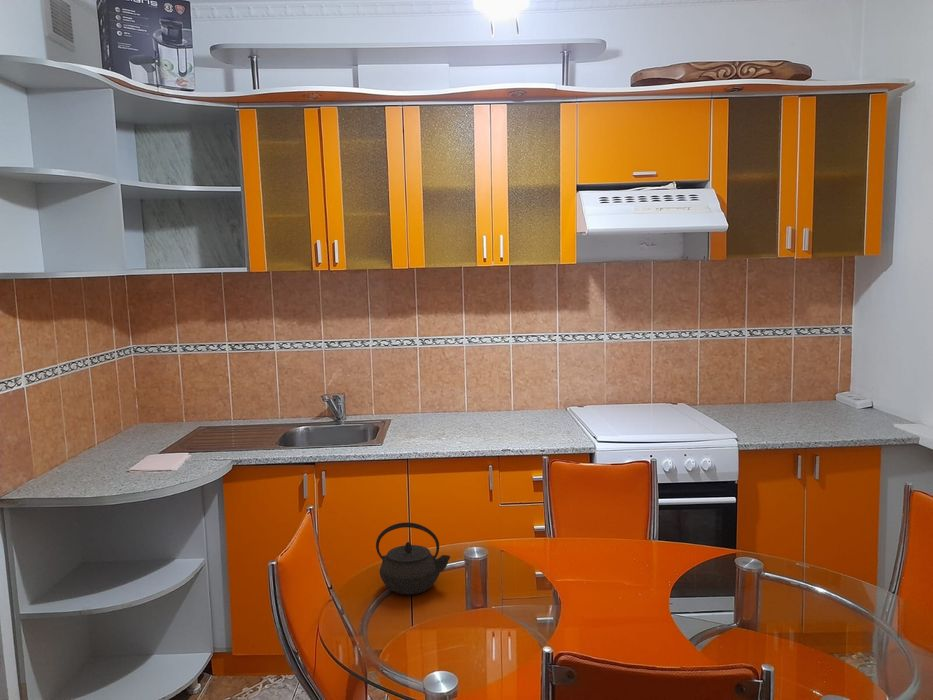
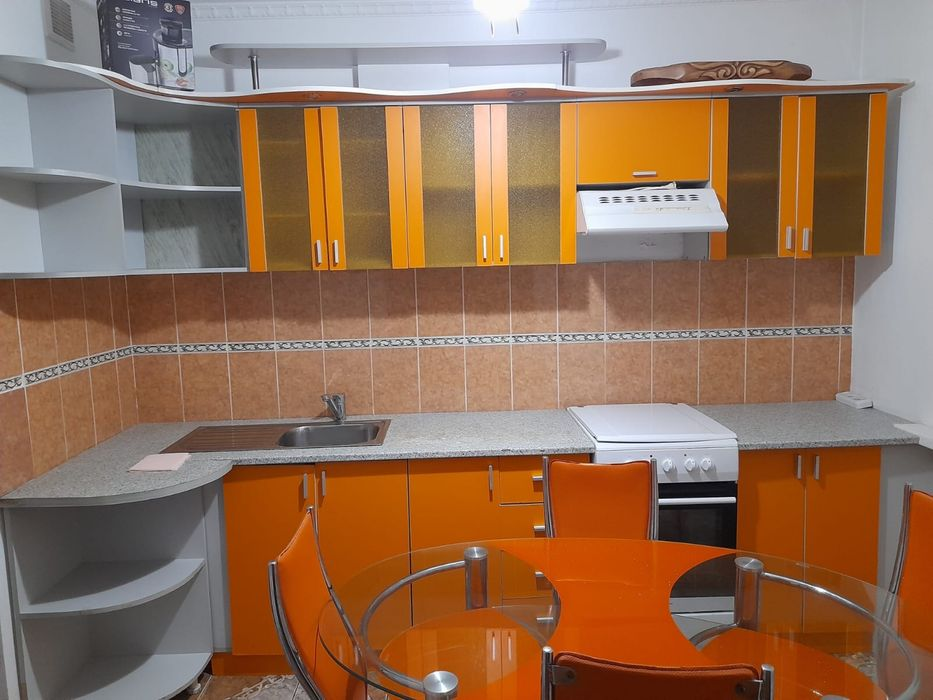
- kettle (413, 555)
